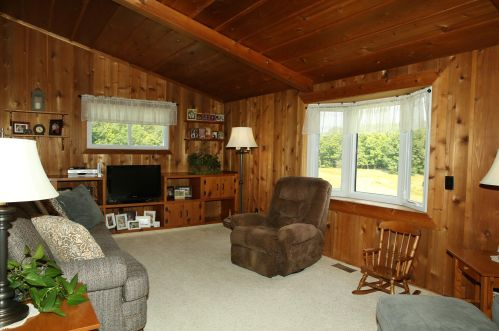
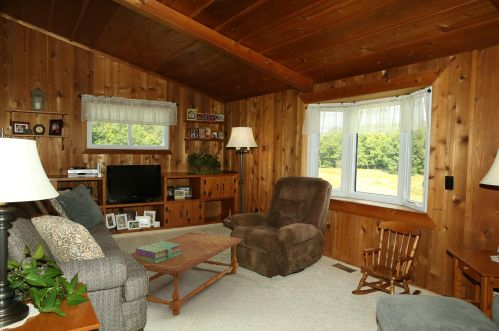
+ stack of books (158, 251)
+ coffee table (184, 267)
